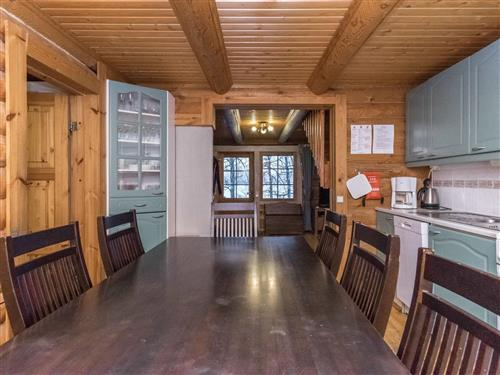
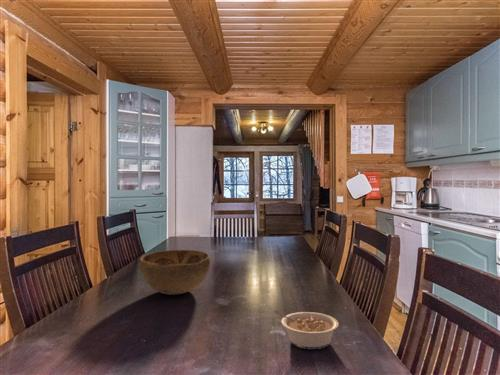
+ decorative bowl (175, 273)
+ legume (307, 329)
